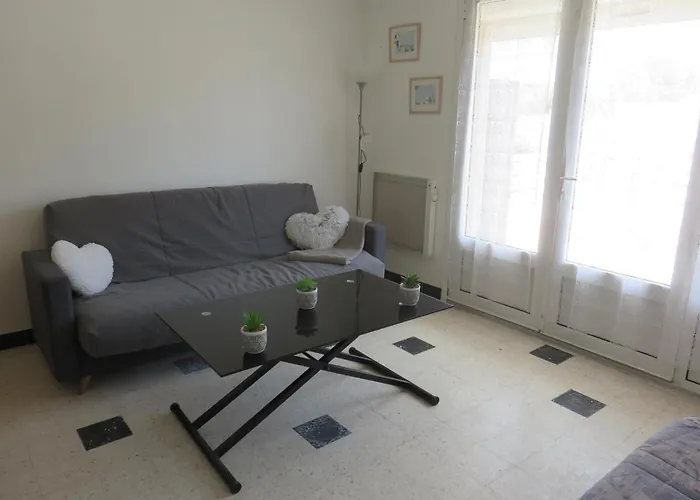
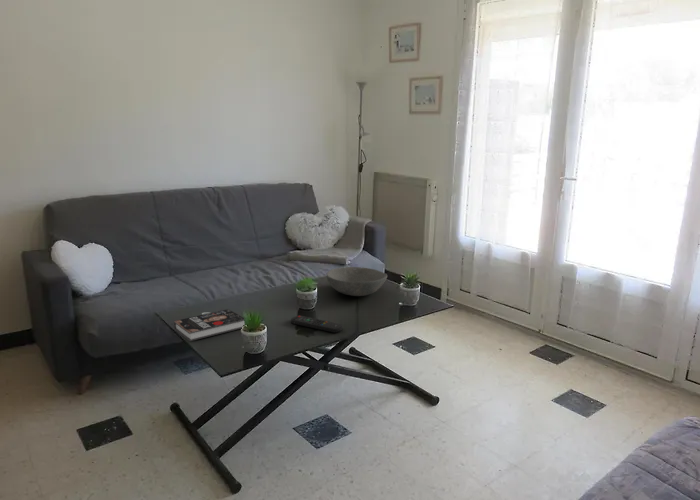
+ book (210, 324)
+ remote control (316, 323)
+ bowl (356, 282)
